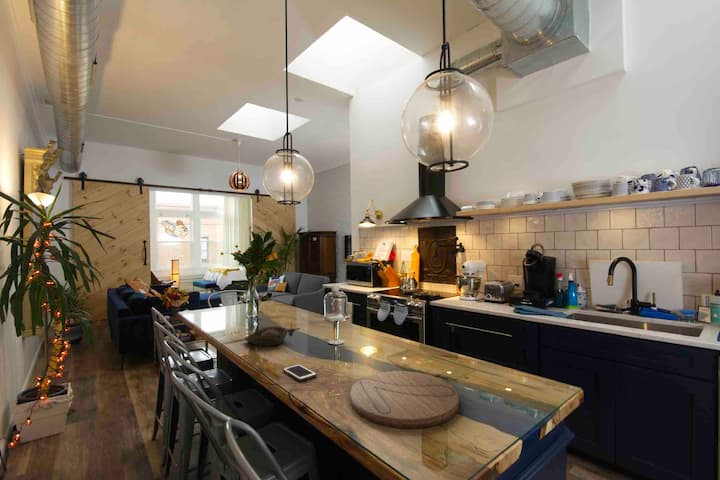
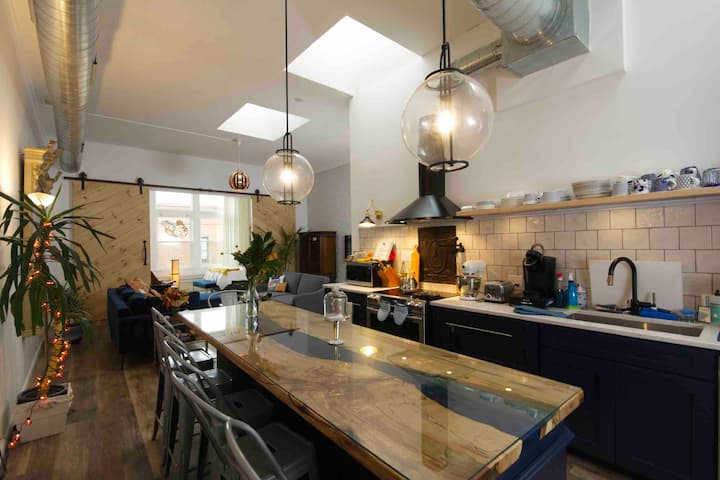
- cell phone (299, 372)
- cutting board (403, 395)
- bowl (265, 336)
